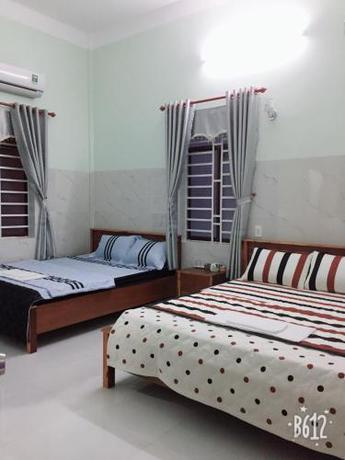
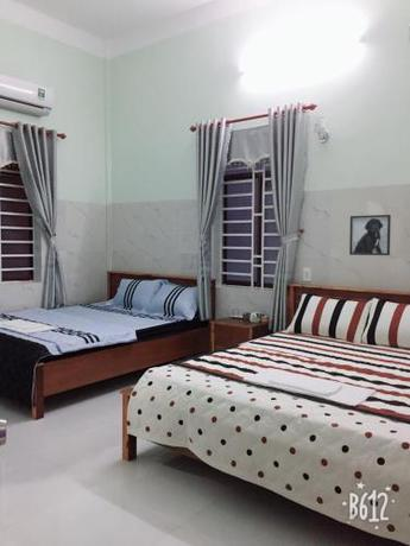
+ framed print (370, 235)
